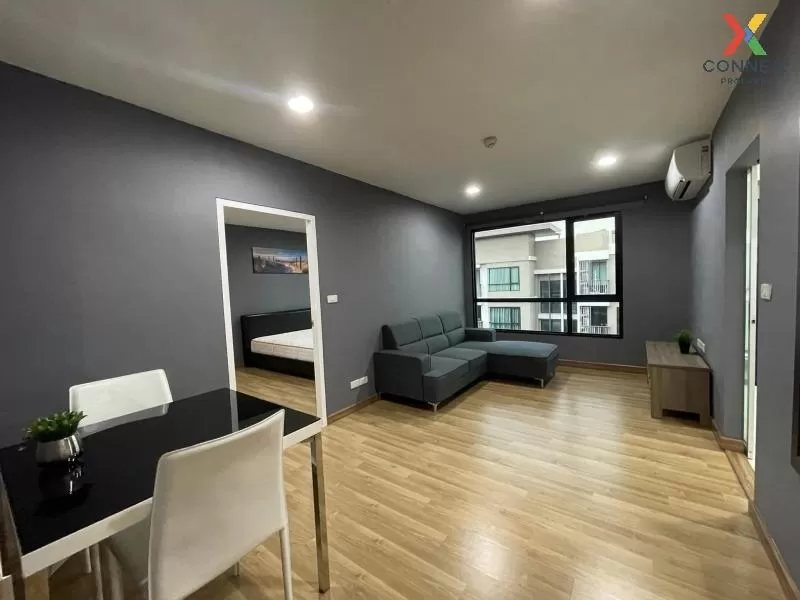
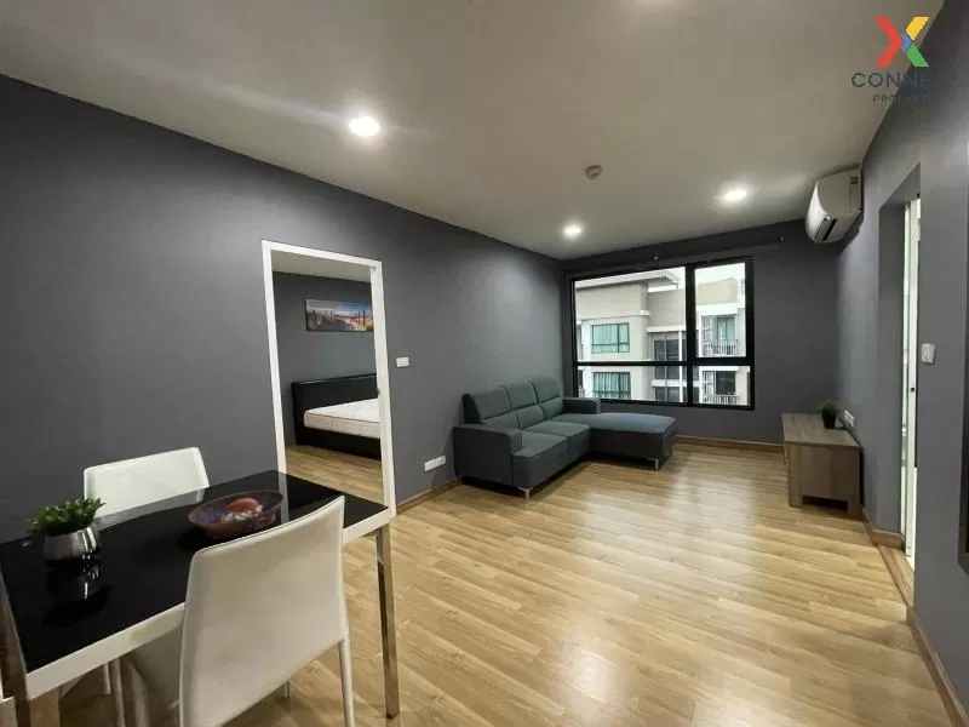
+ bowl (239, 513)
